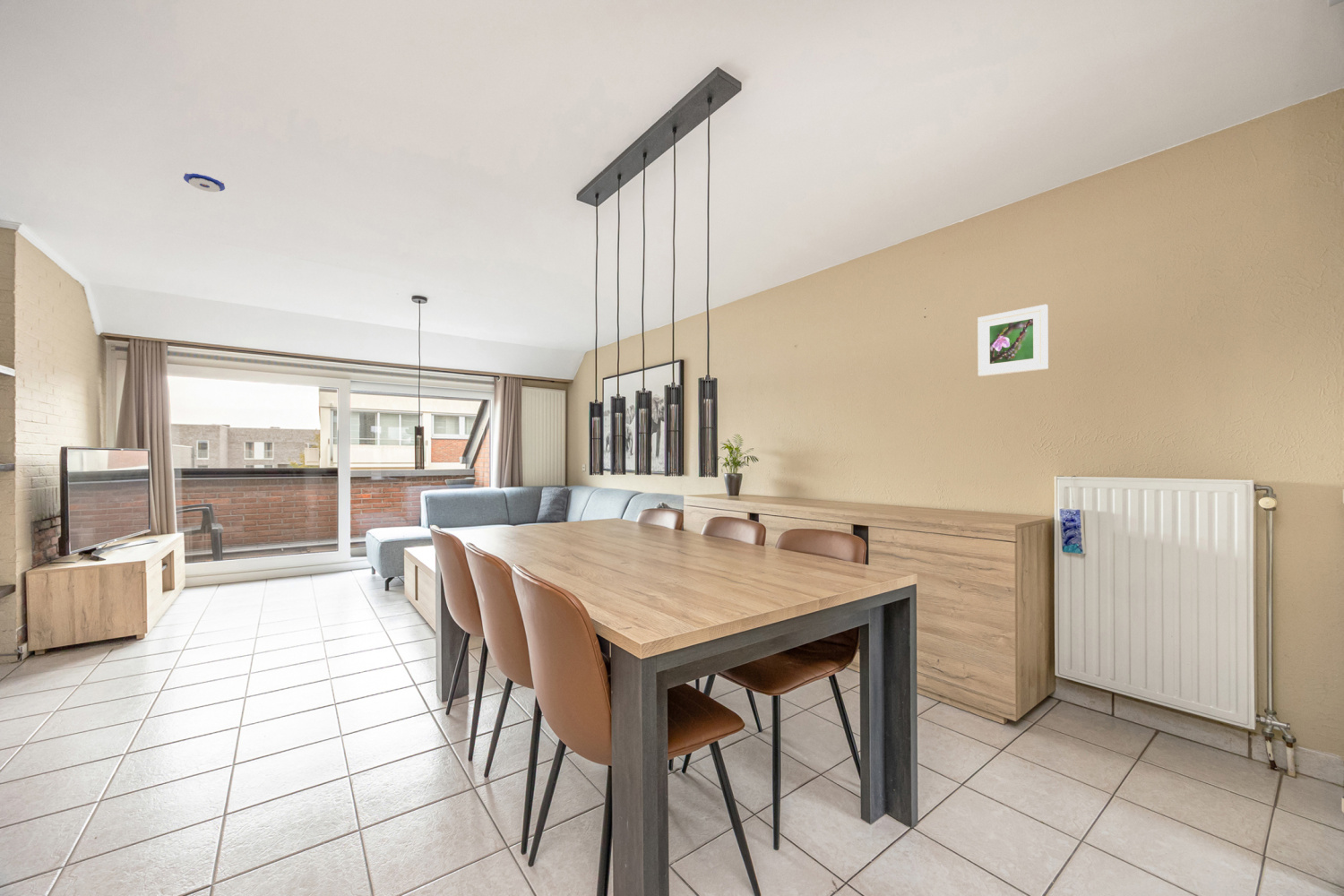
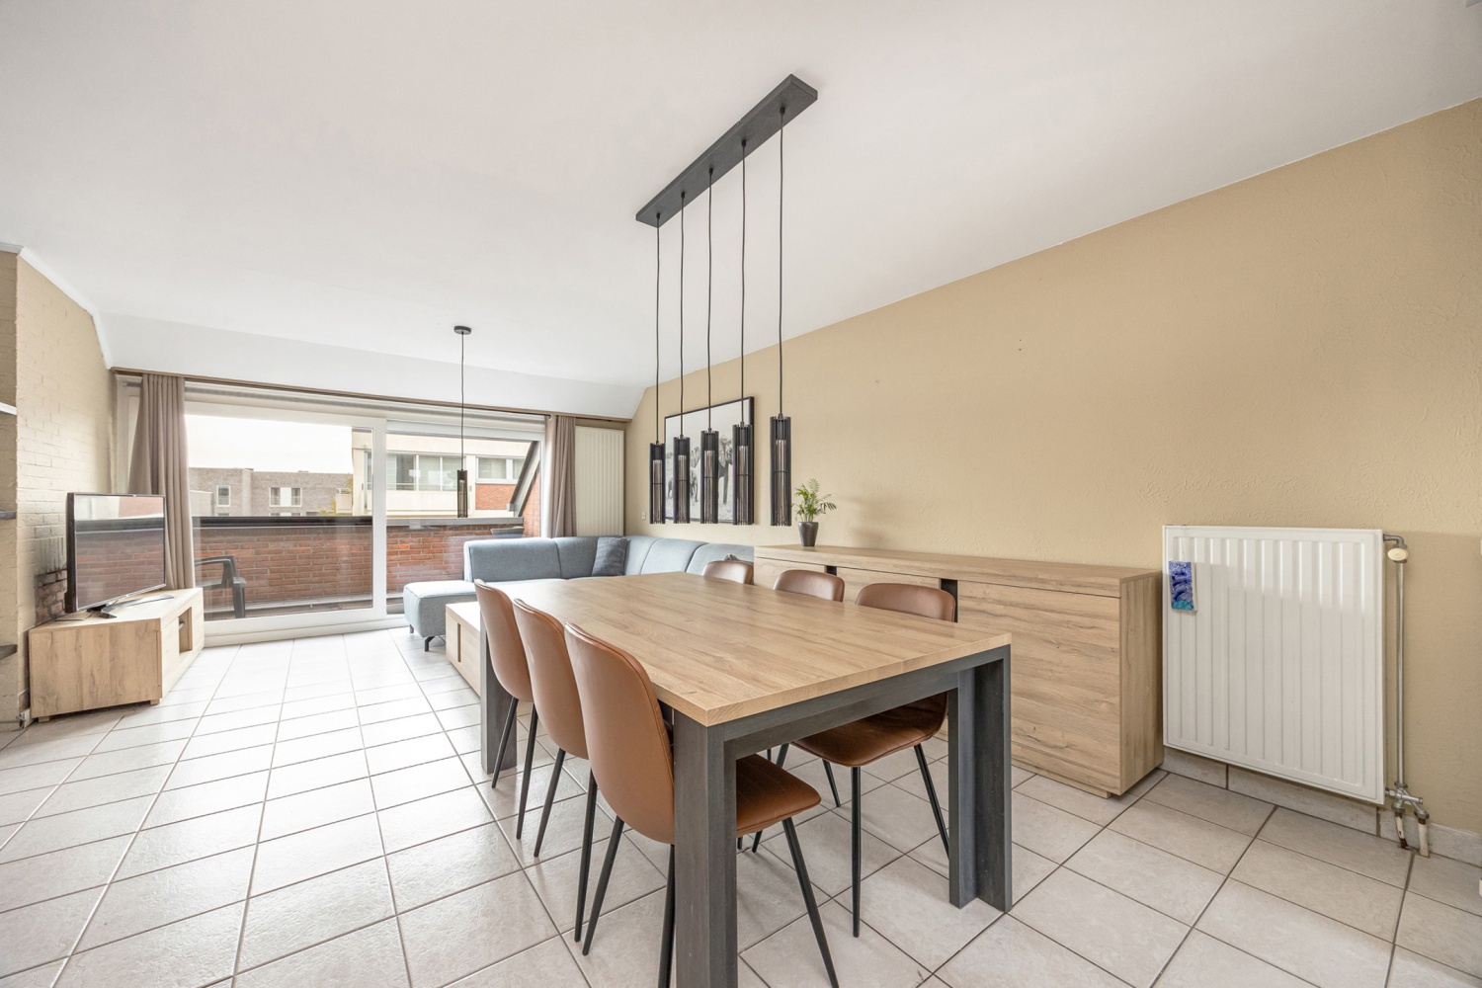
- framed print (1011, 341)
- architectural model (204, 181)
